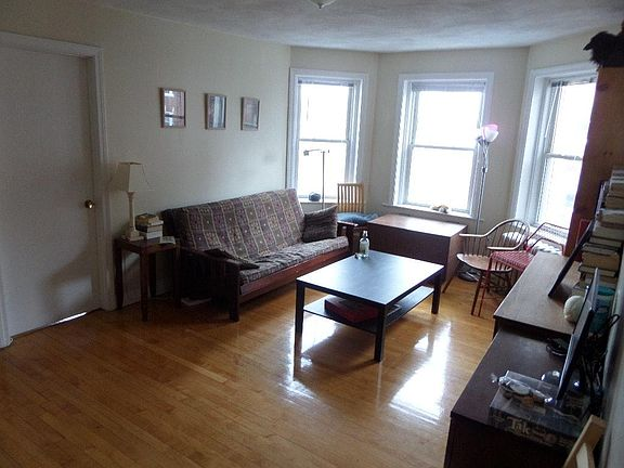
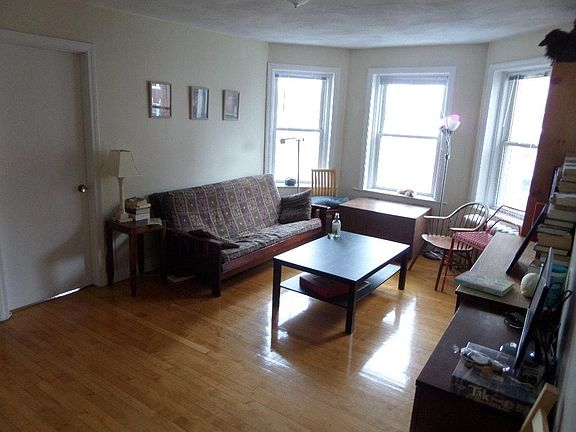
+ book (483, 282)
